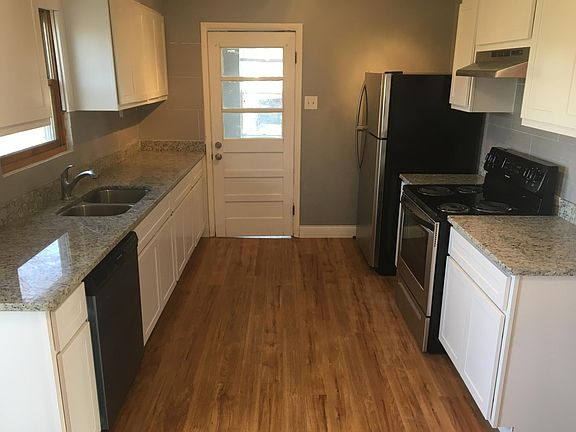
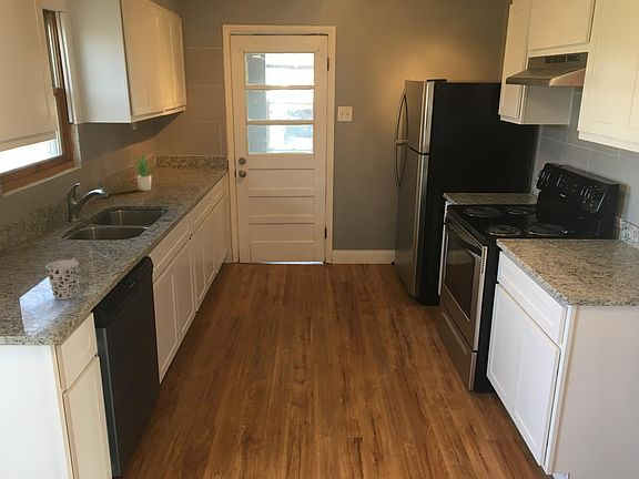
+ potted plant (142, 170)
+ cup (63, 279)
